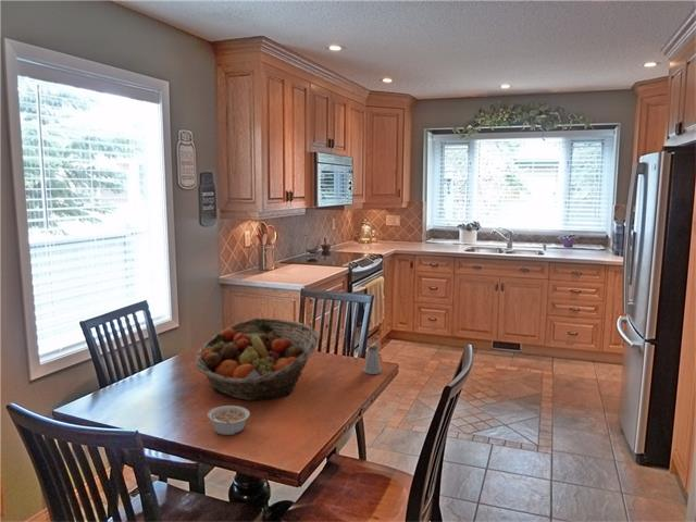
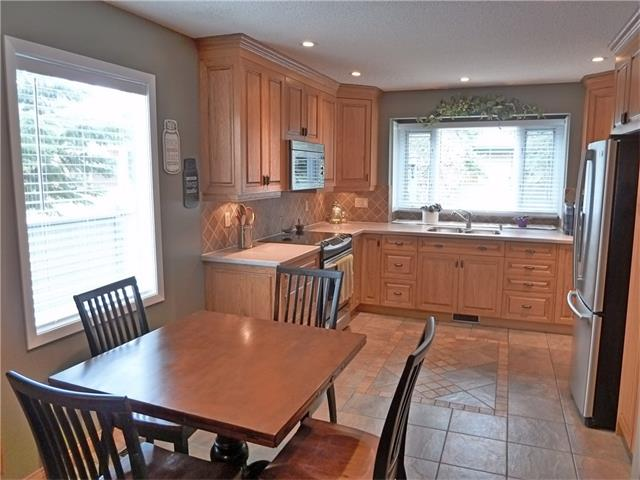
- fruit basket (257, 357)
- saltshaker (372, 359)
- legume (229, 420)
